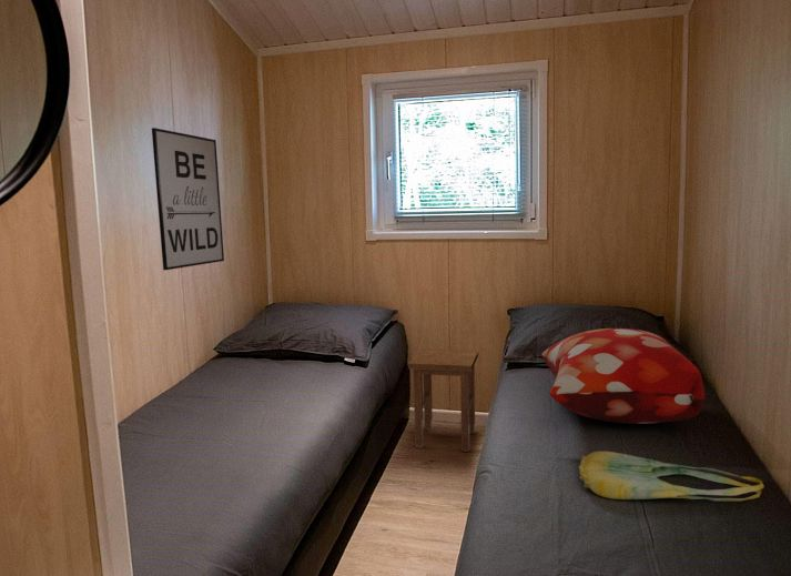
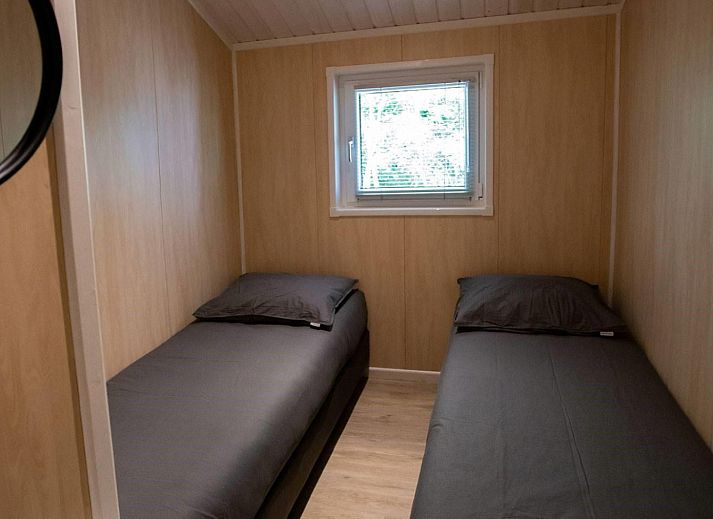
- decorative pillow (612, 373)
- wall art (191, 200)
- stool (430, 397)
- tote bag (667, 474)
